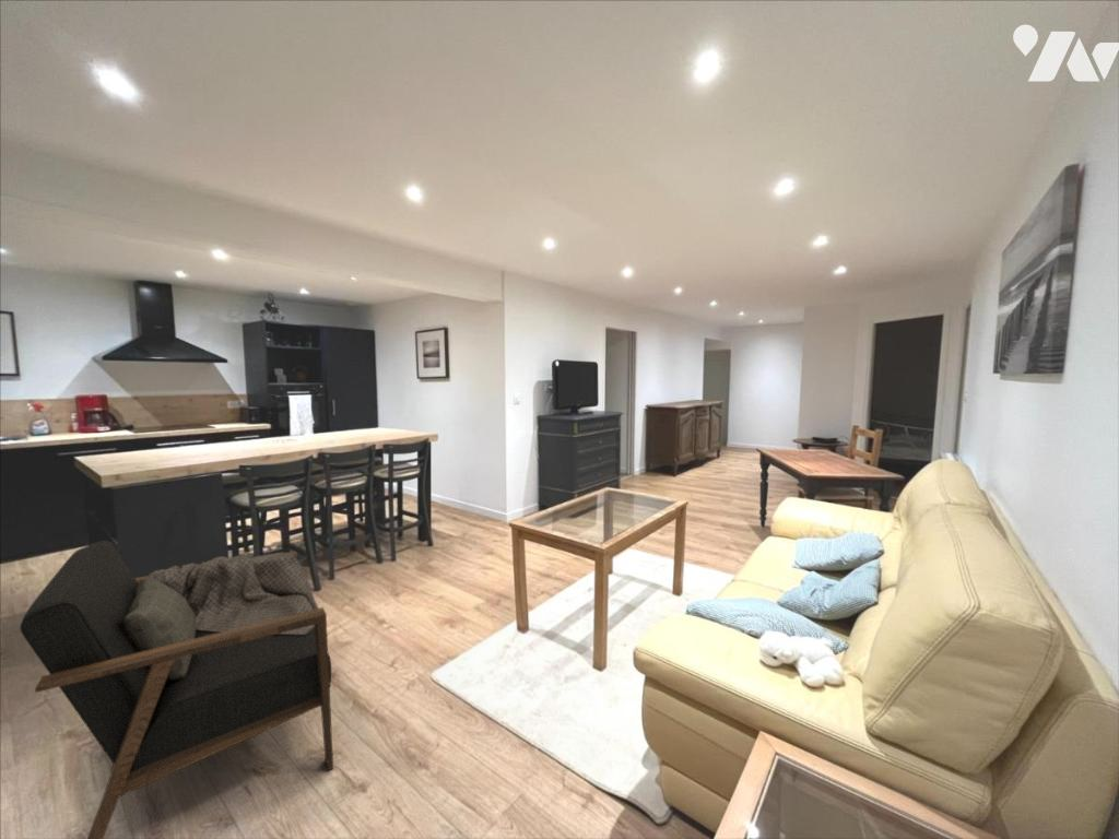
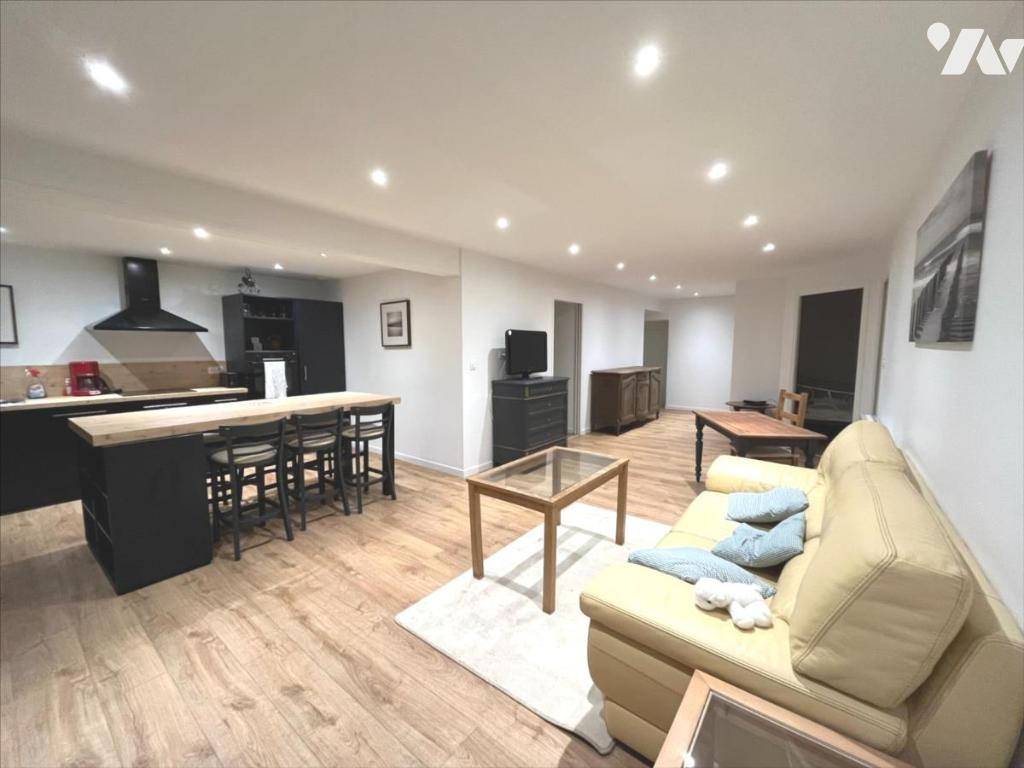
- armchair (217, 639)
